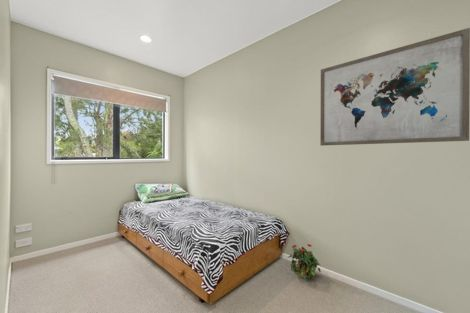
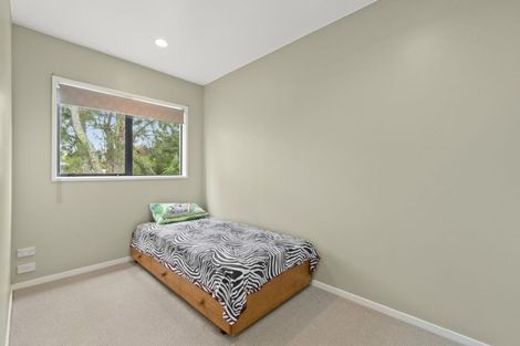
- wall art (380, 98)
- potted plant (305, 261)
